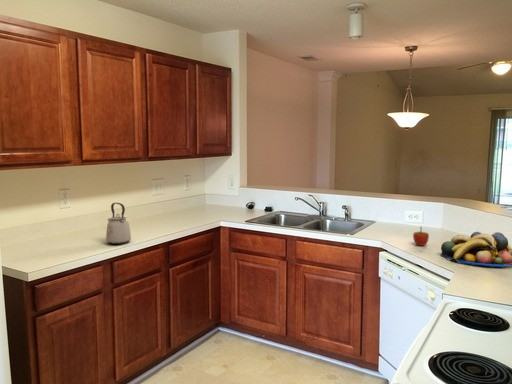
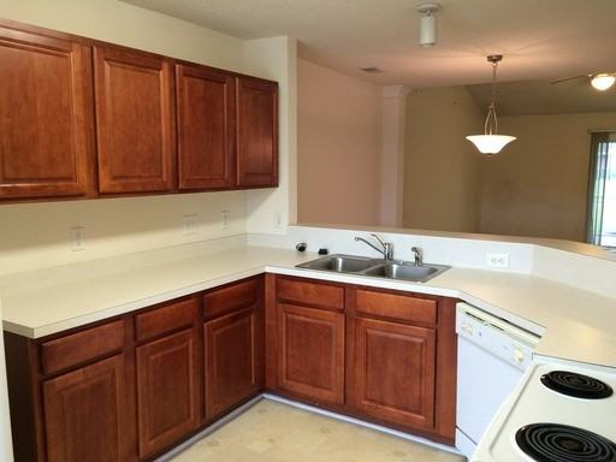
- fruit bowl (481, 245)
- apple (420, 235)
- kettle (115, 222)
